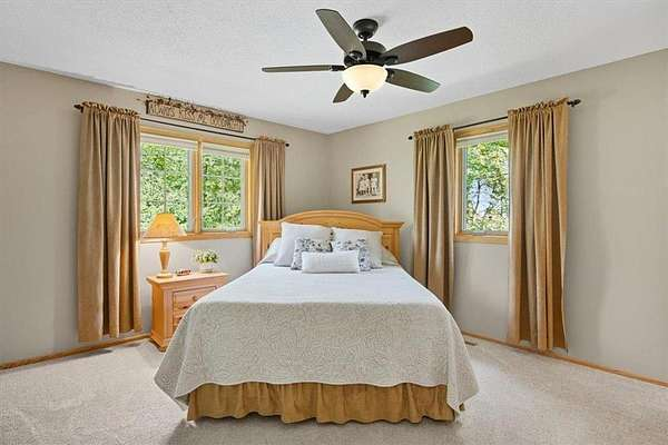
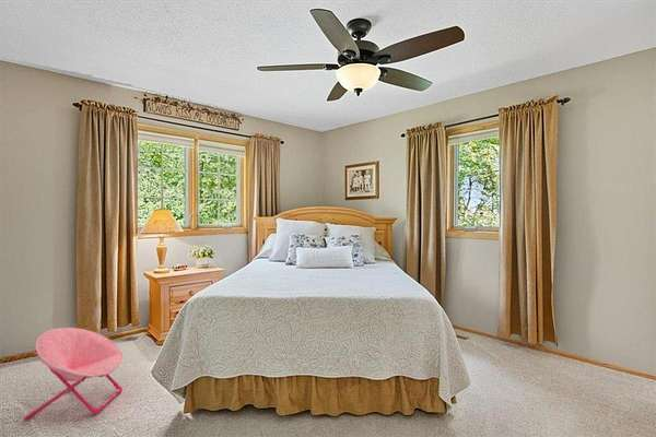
+ chair (81, 366)
